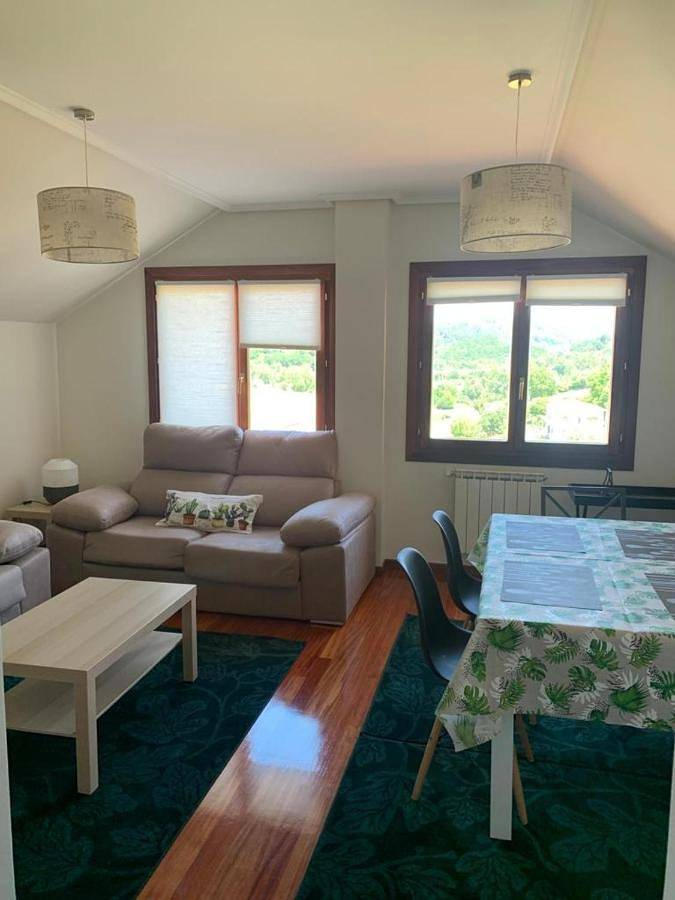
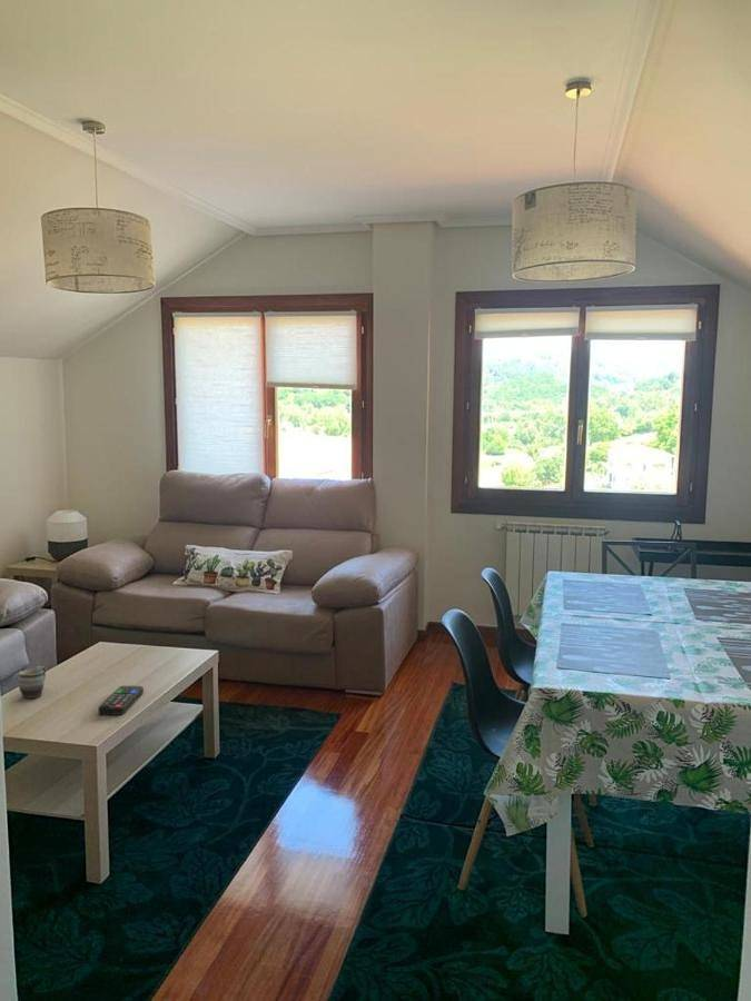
+ mug (33, 682)
+ remote control (121, 698)
